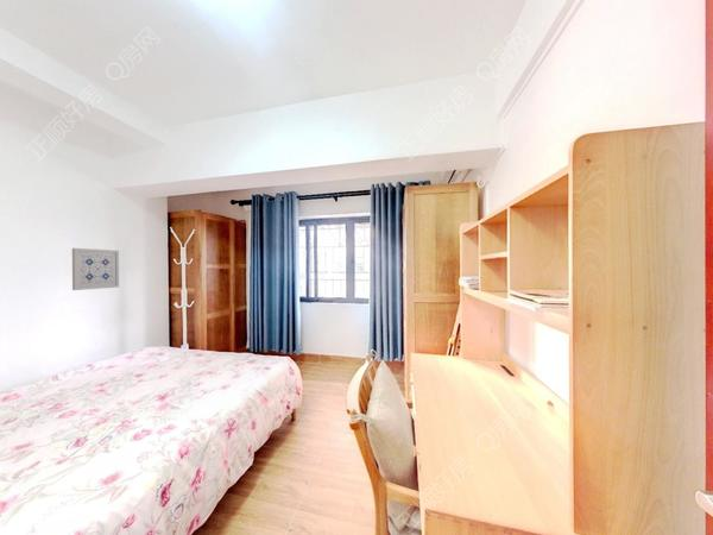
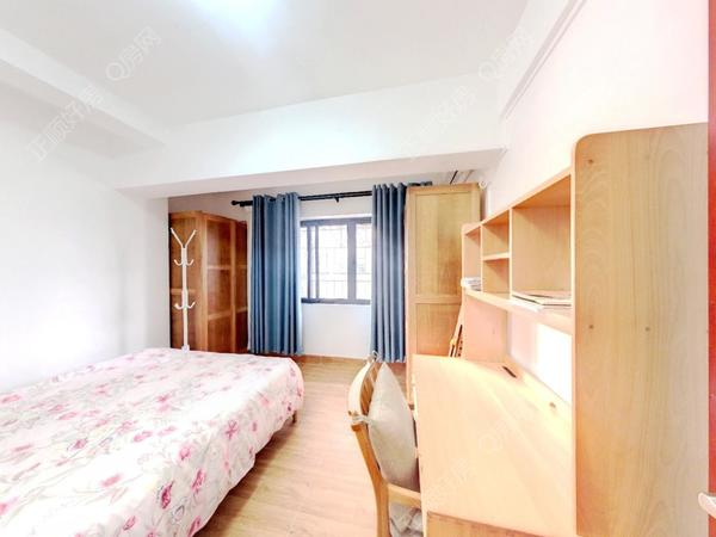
- wall art (96, 269)
